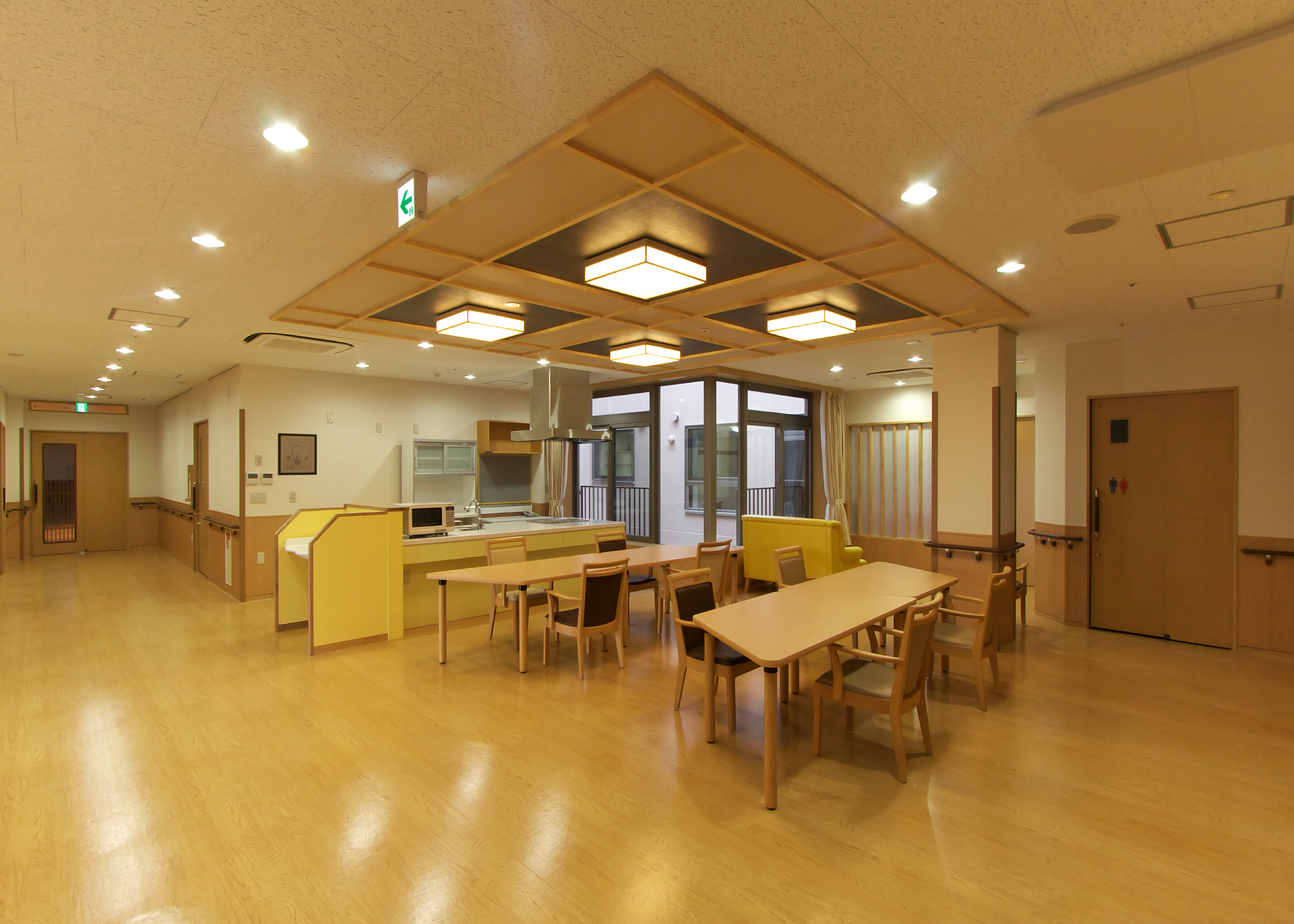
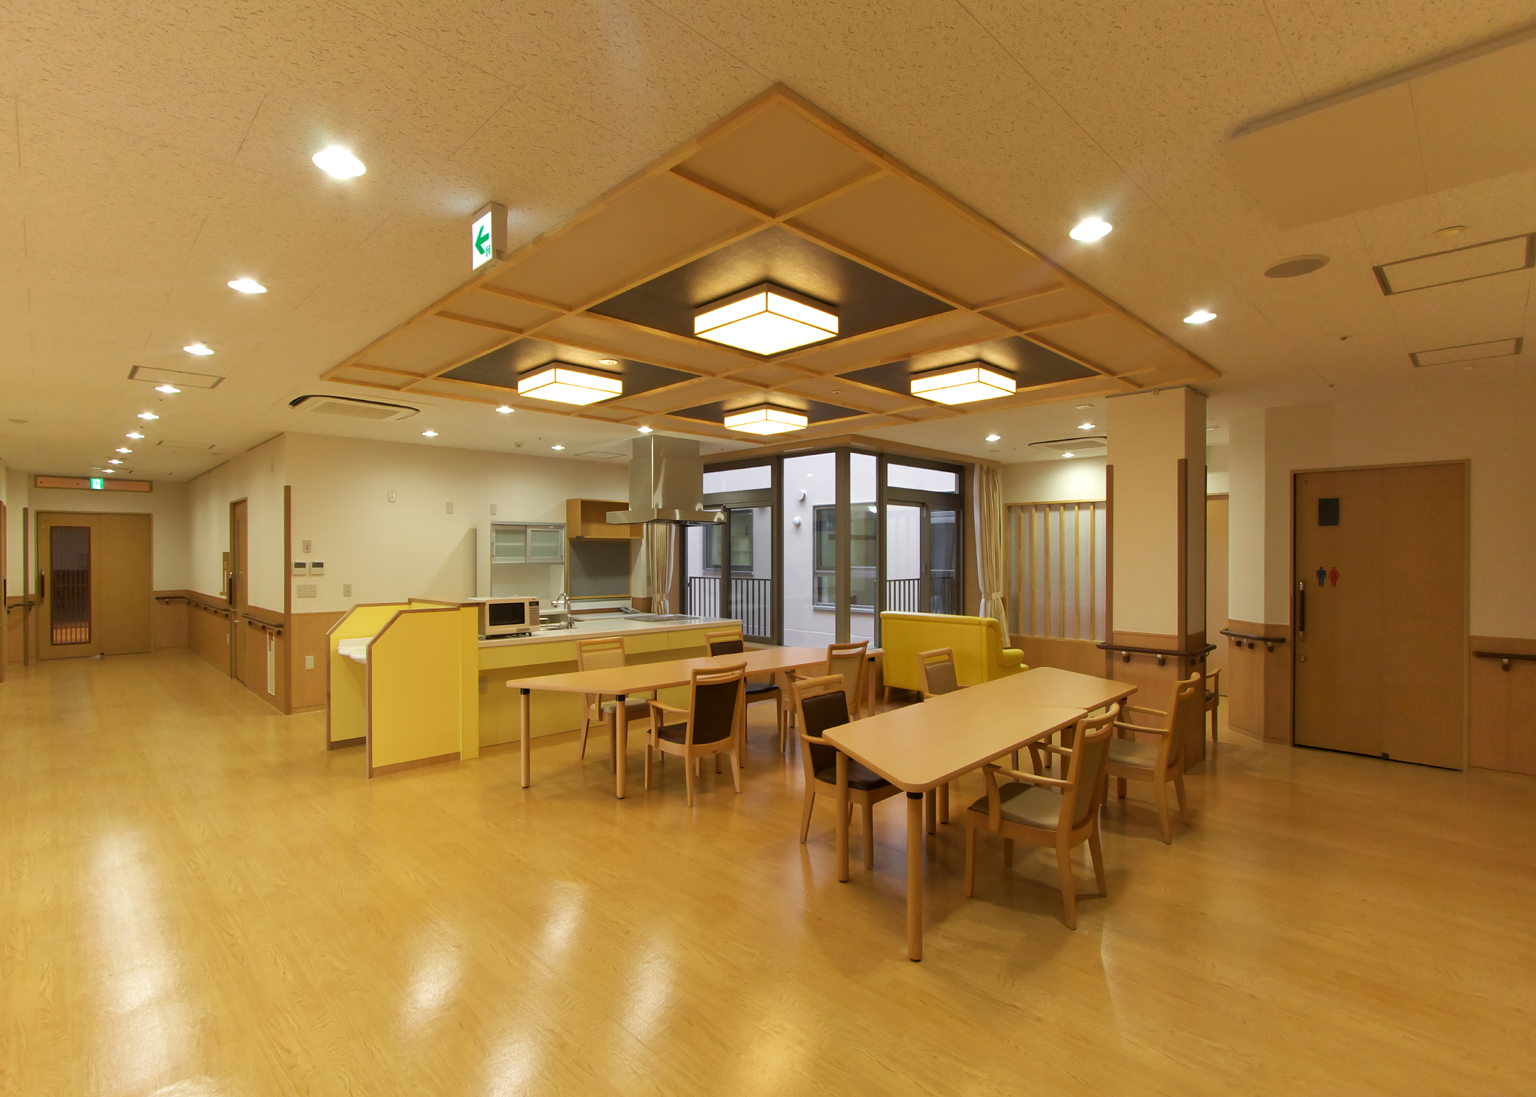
- wall art (298, 454)
